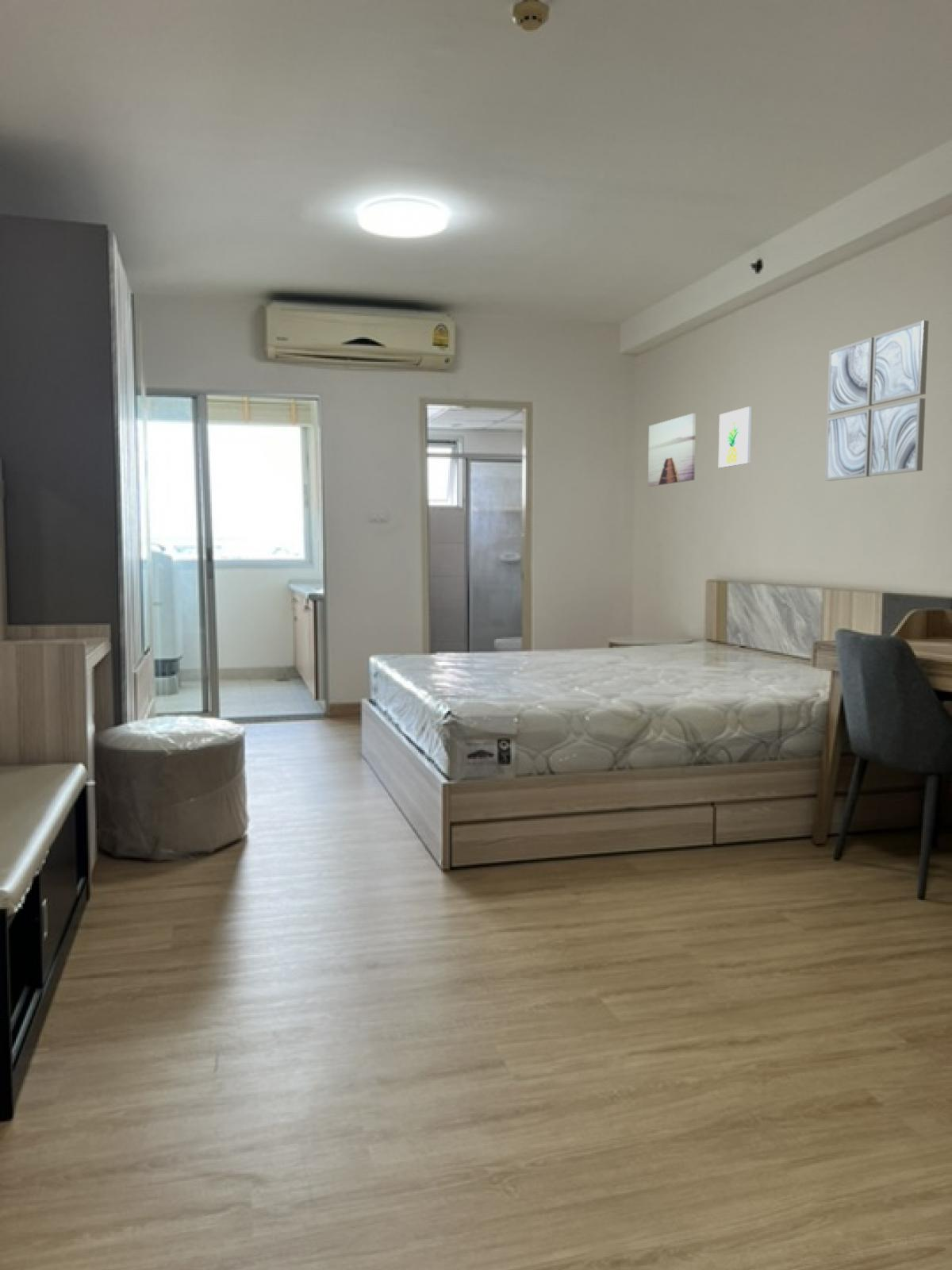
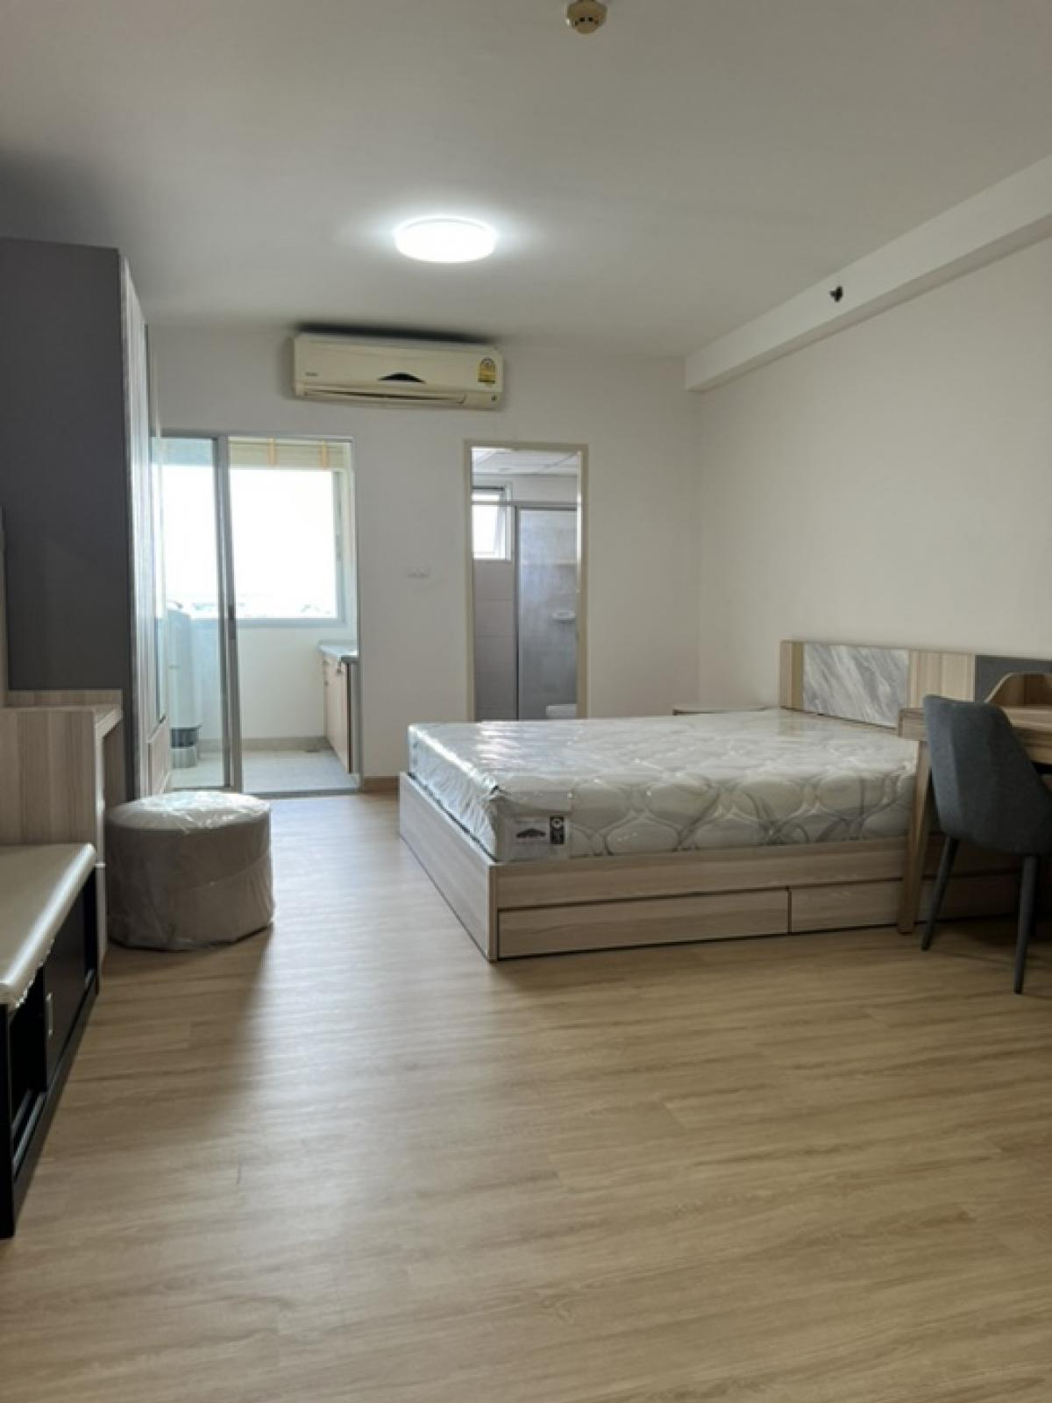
- wall art (873, 408)
- wall art (670, 452)
- wall art (734, 438)
